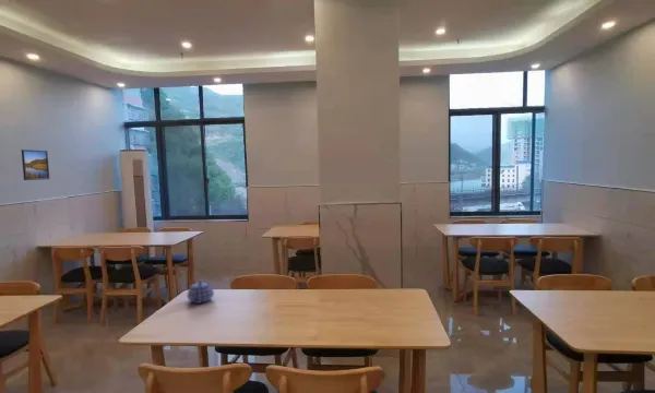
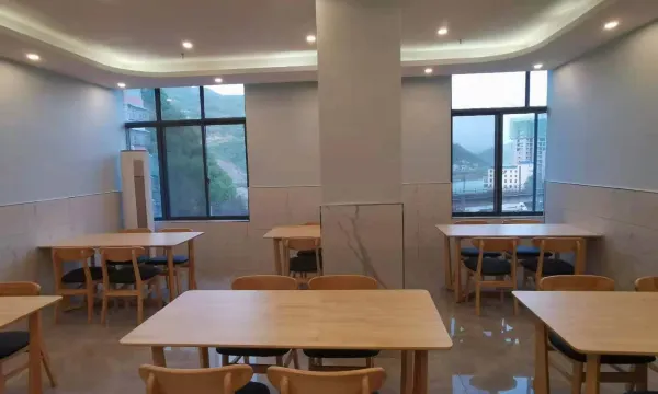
- teapot (200, 290)
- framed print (36, 165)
